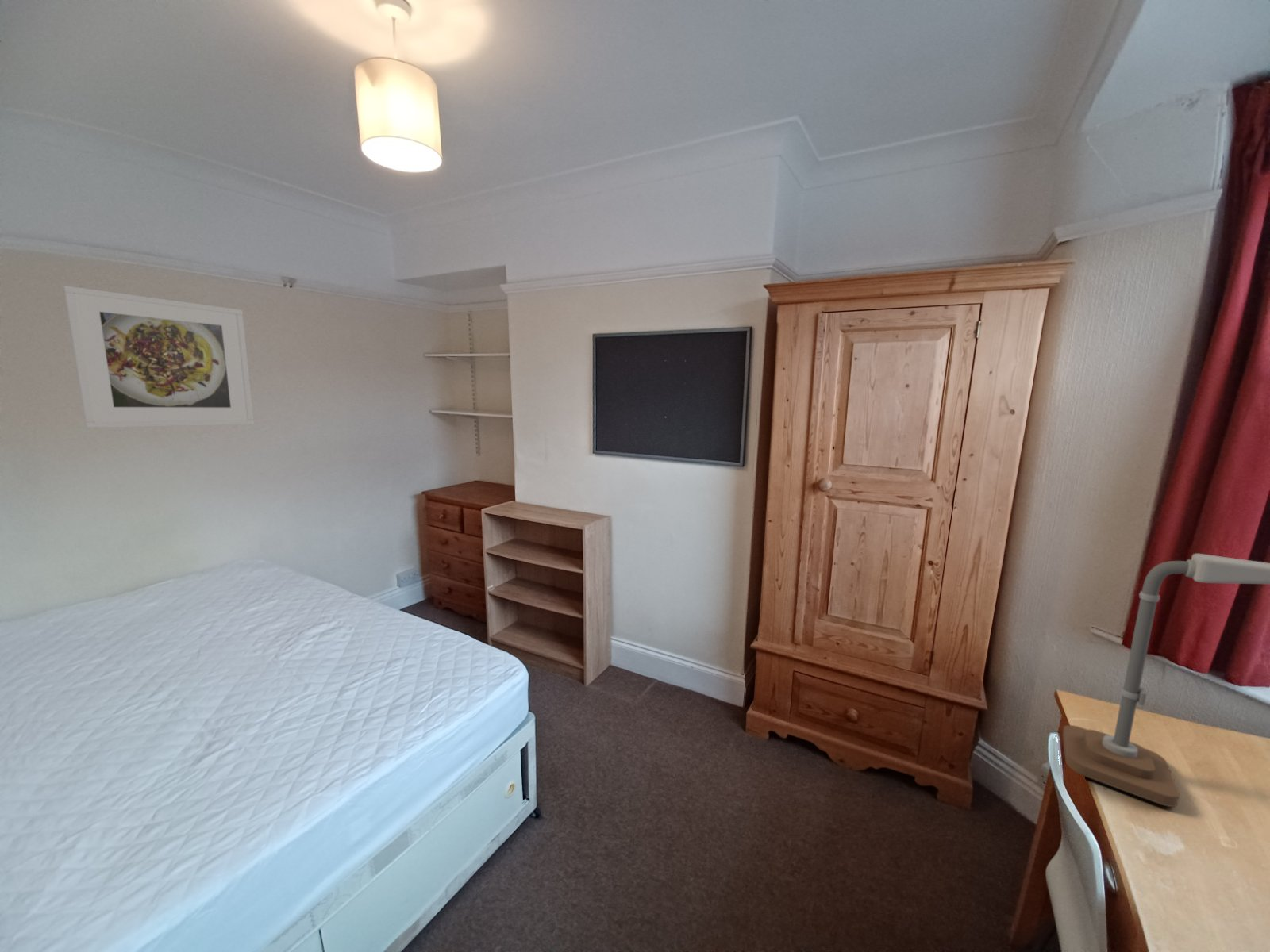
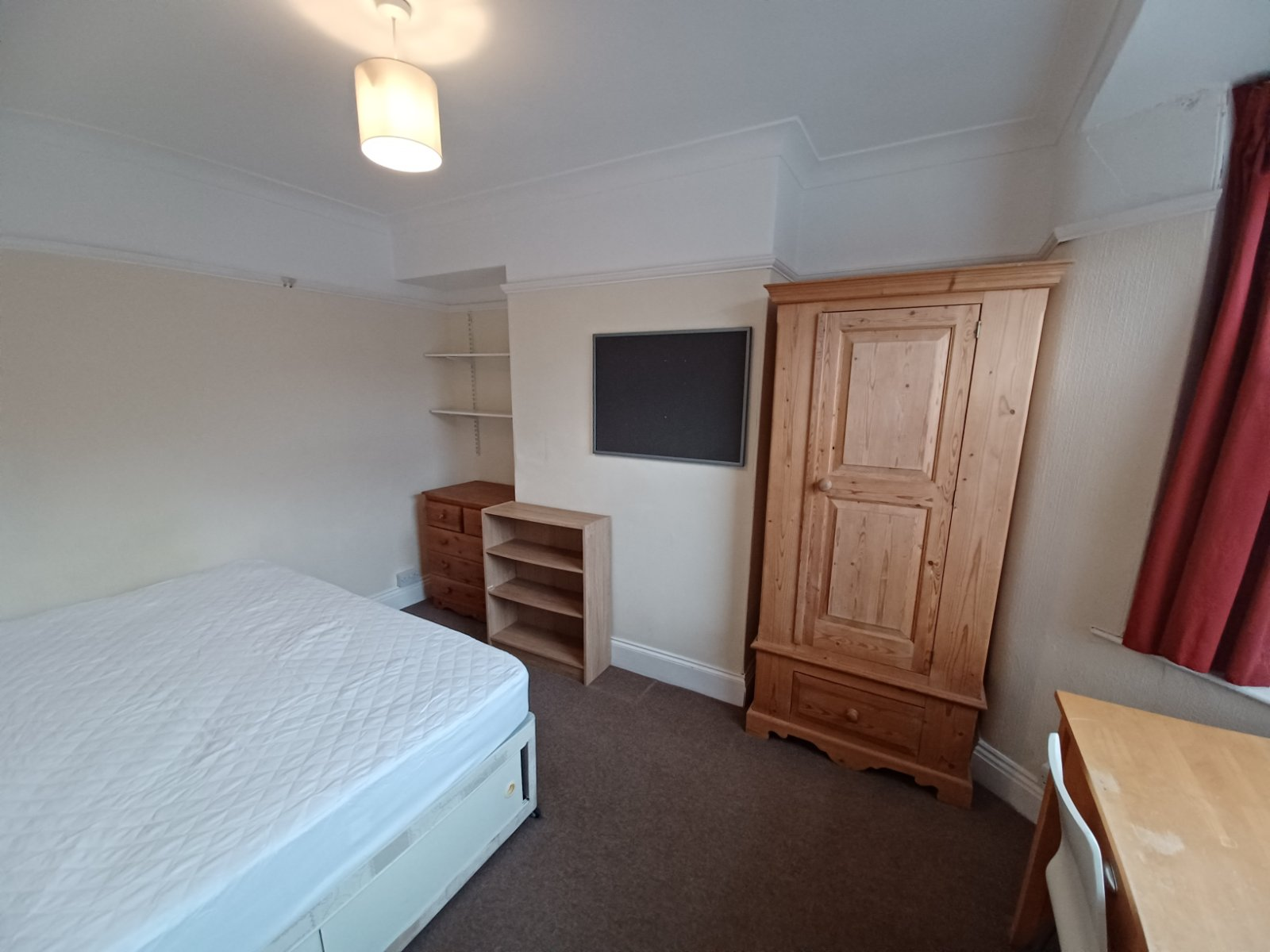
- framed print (170, 363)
- desk lamp (1144, 665)
